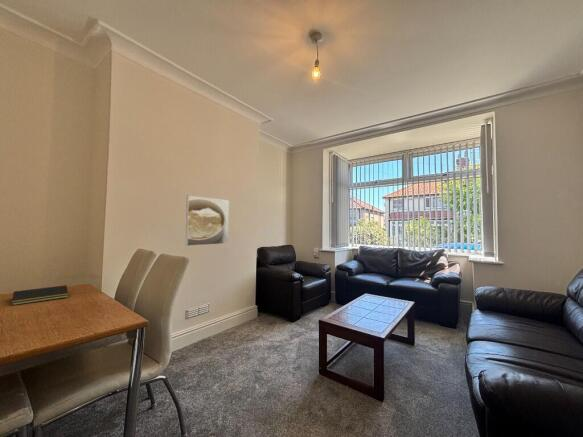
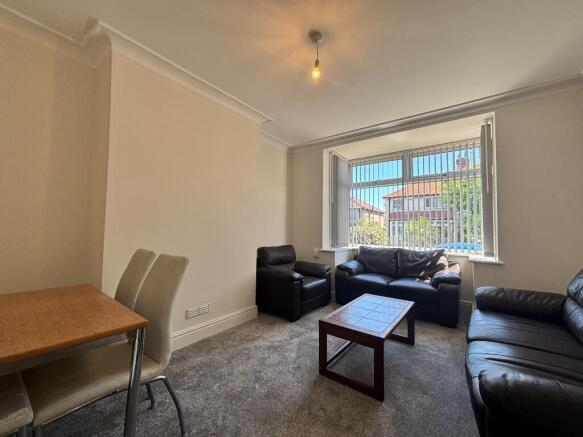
- notepad (41, 294)
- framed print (208, 221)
